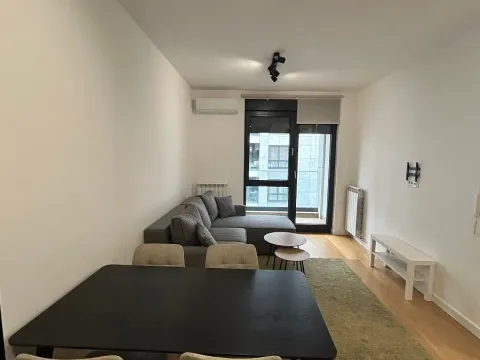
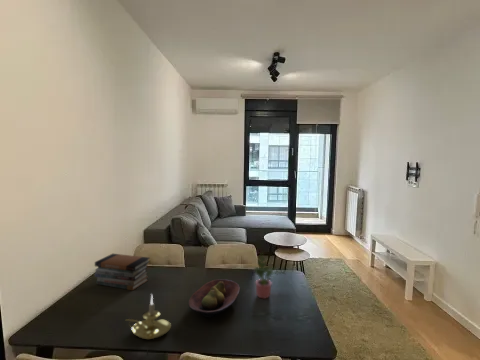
+ potted plant (269, 276)
+ fruit bowl (215, 295)
+ book stack (122, 270)
+ candle holder (148, 312)
